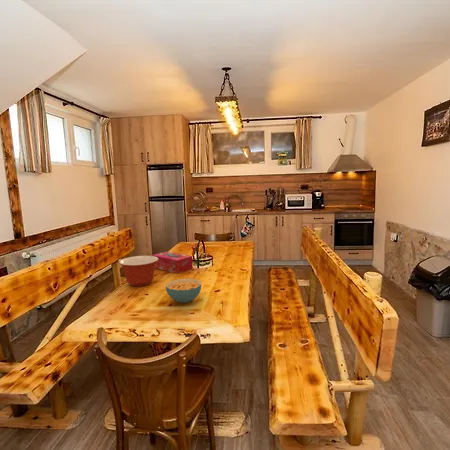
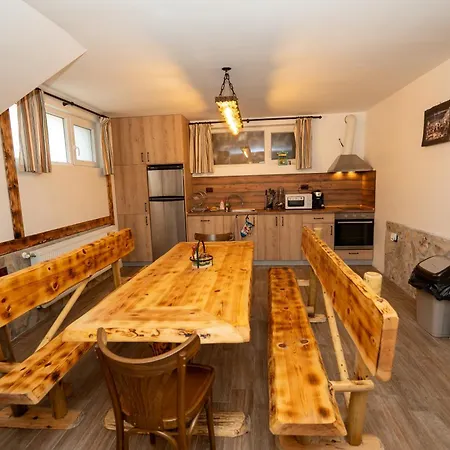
- cereal bowl (184, 292)
- tissue box (172, 261)
- mixing bowl (139, 271)
